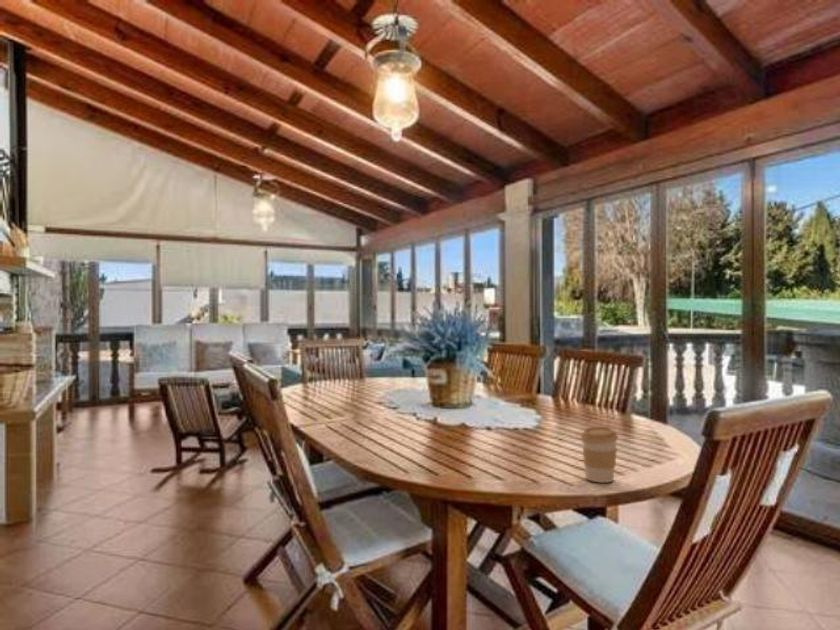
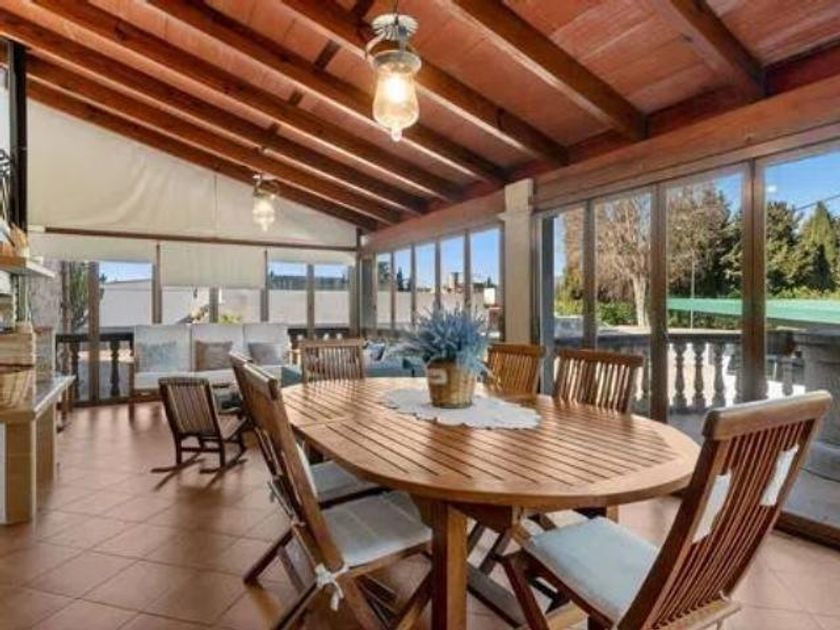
- coffee cup (599, 453)
